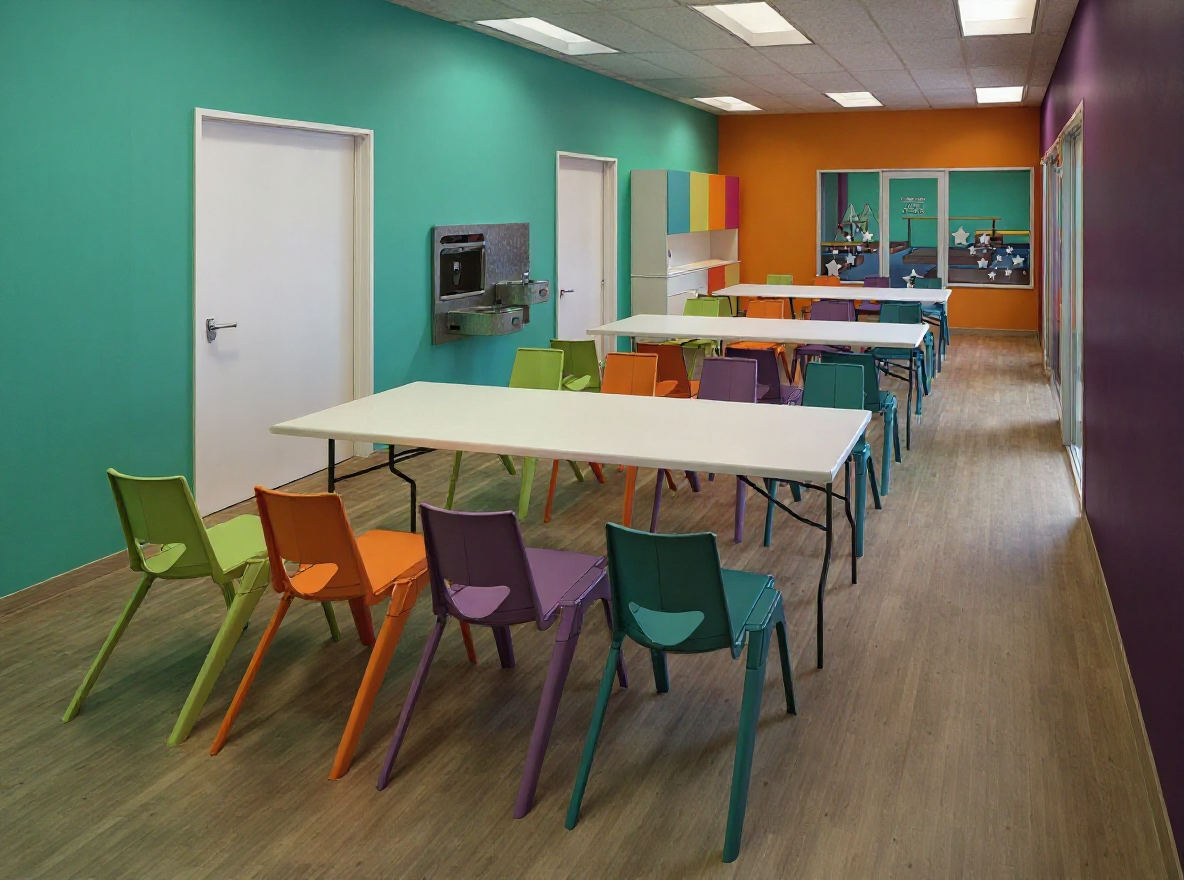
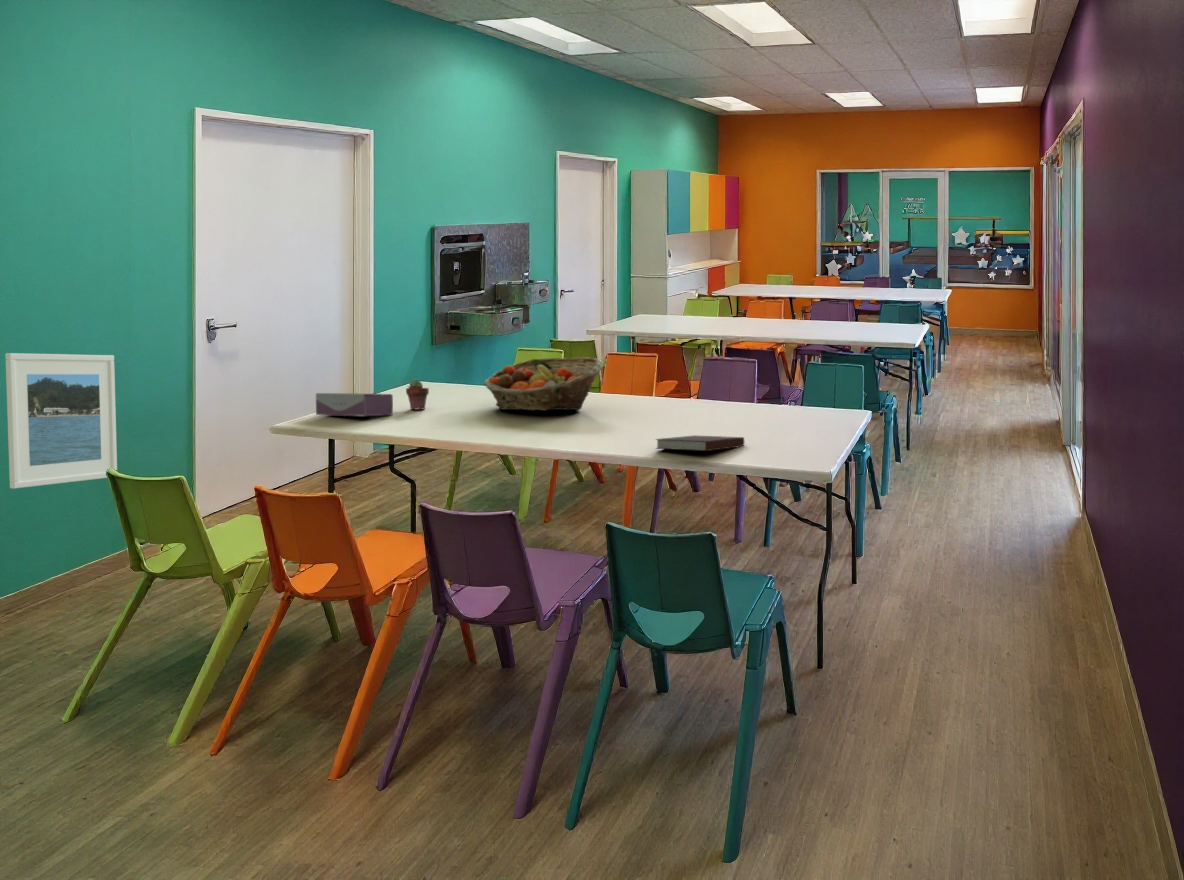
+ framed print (64, 418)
+ potted succulent (417, 394)
+ notebook (700, 442)
+ tissue box (354, 403)
+ fruit basket (543, 383)
